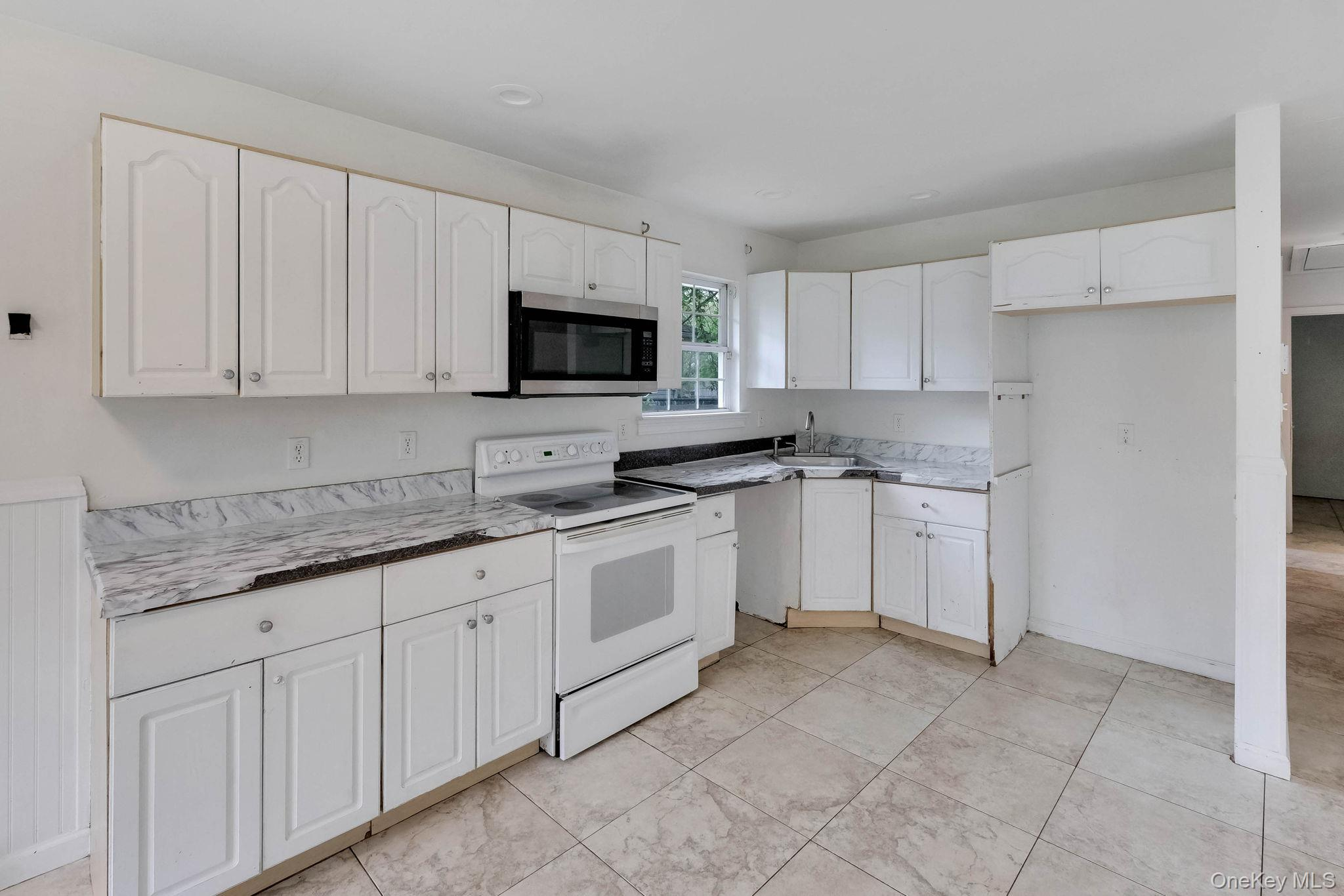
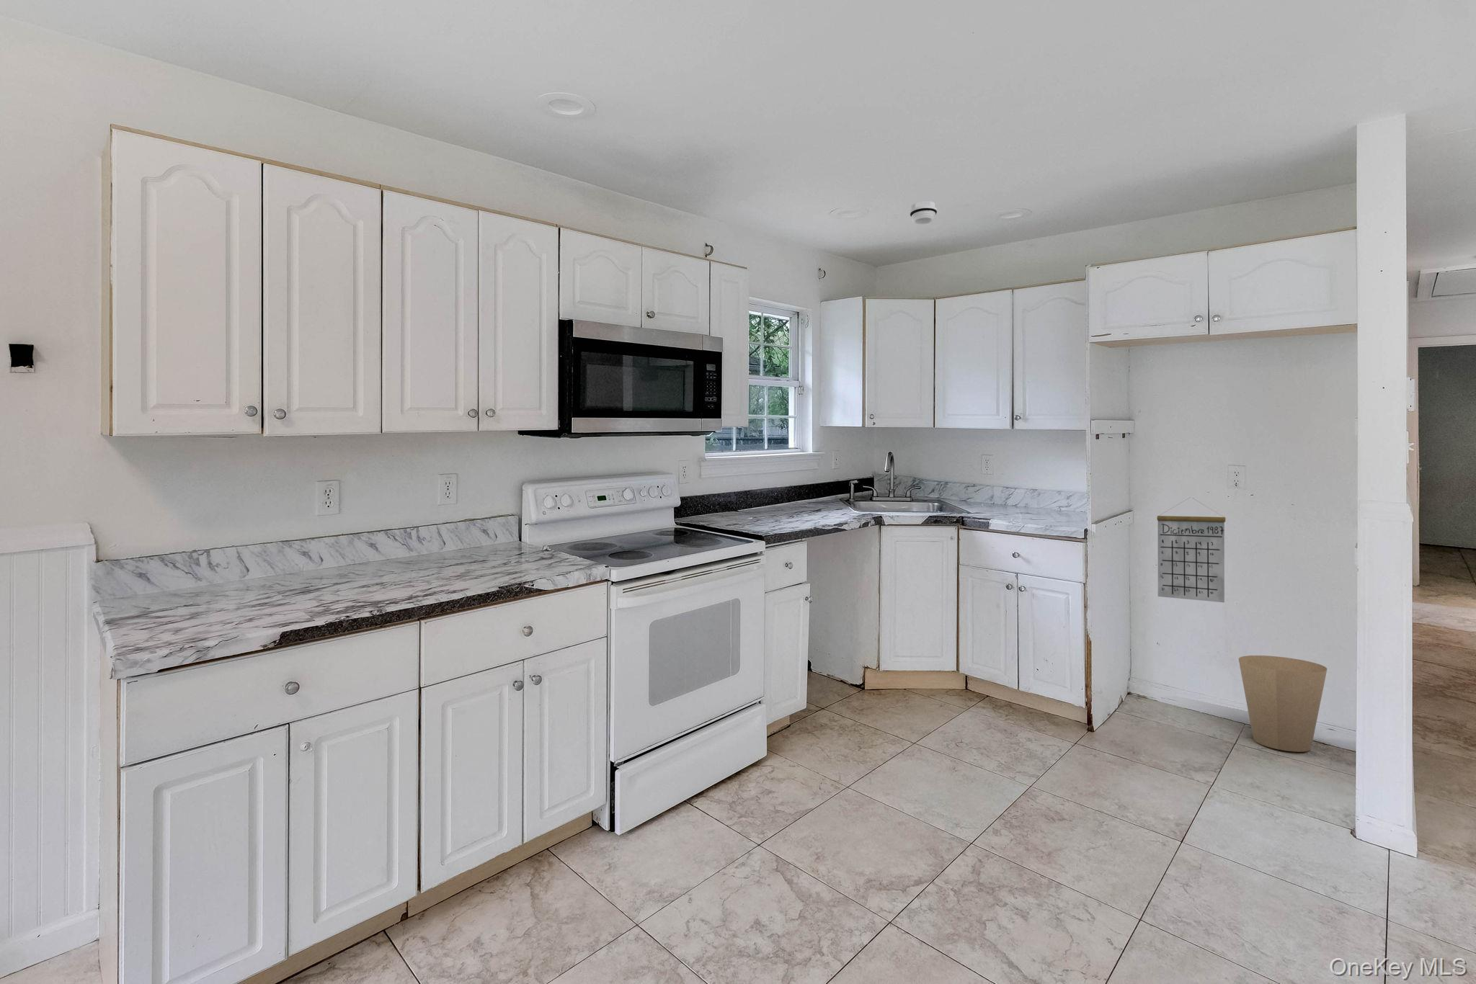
+ trash can (1282, 703)
+ smoke detector (924, 213)
+ calendar (1189, 548)
